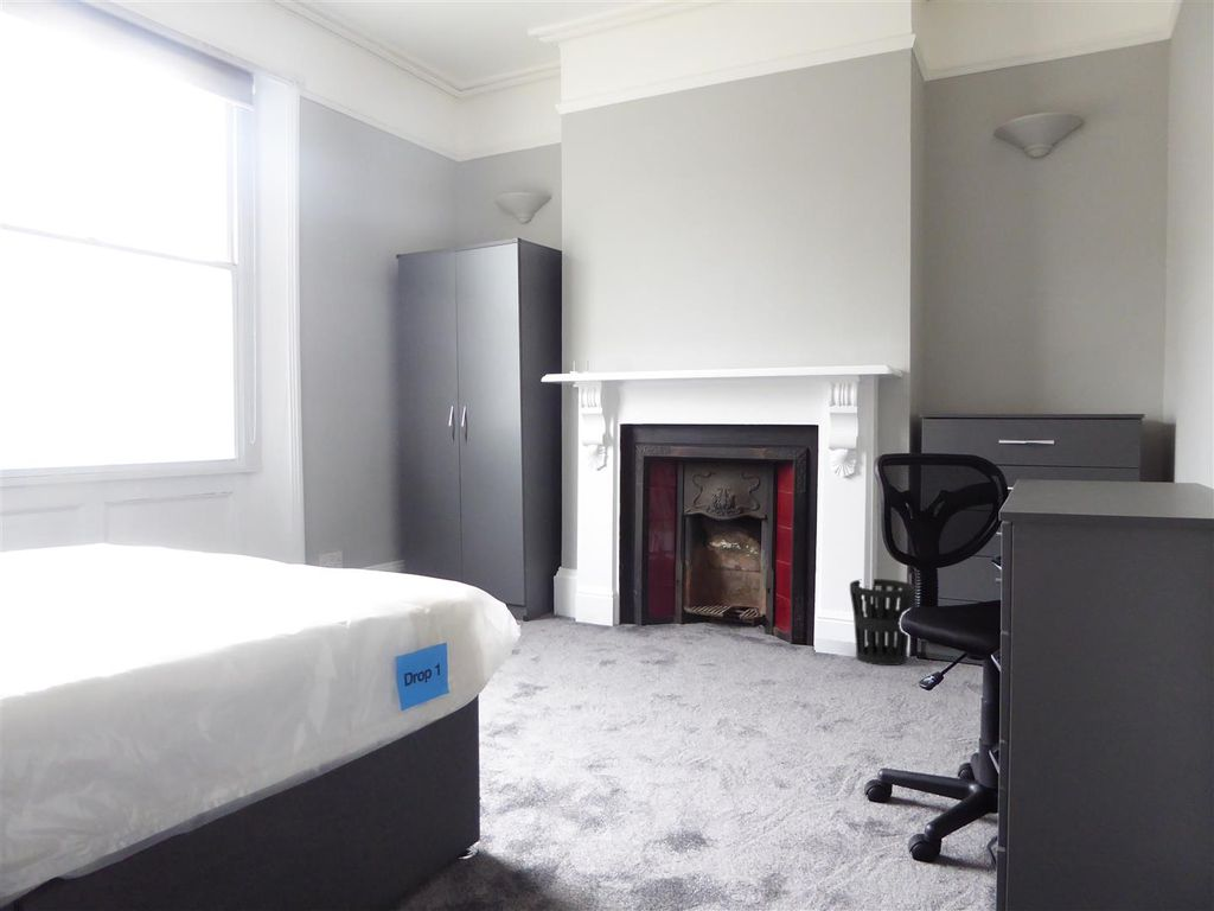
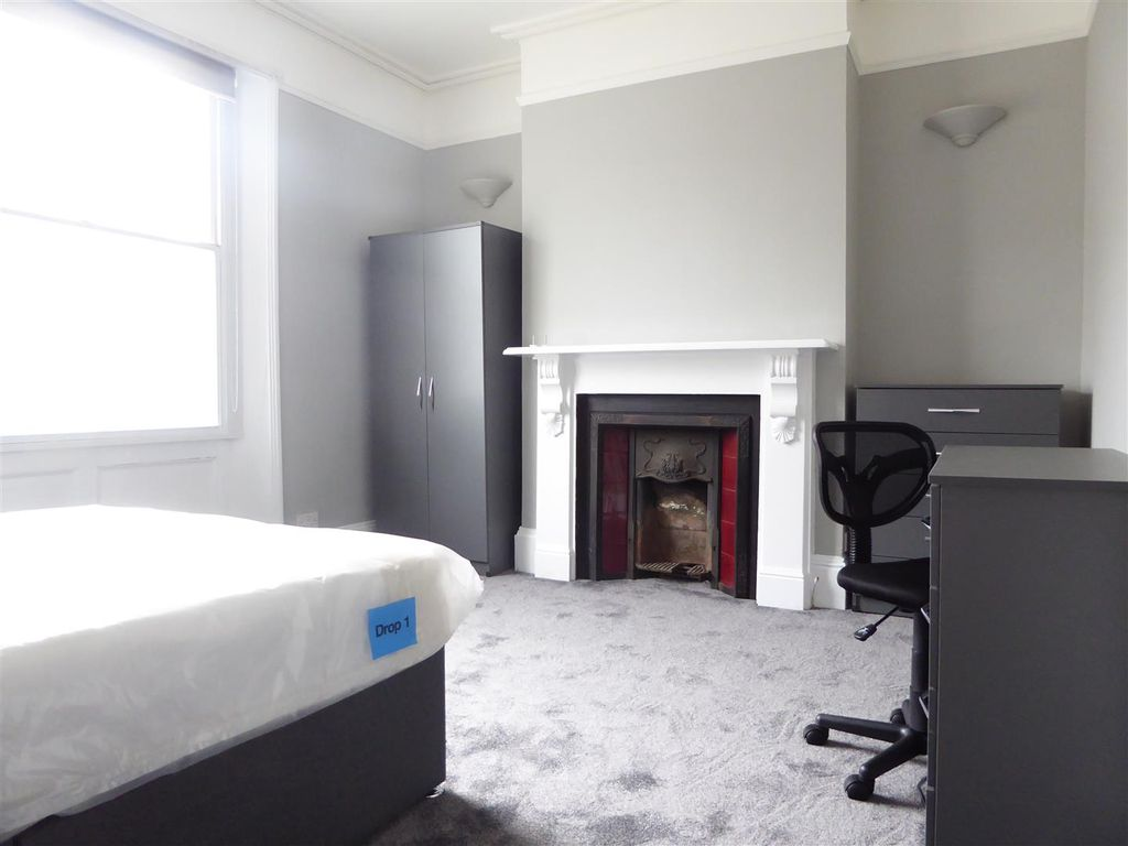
- wastebasket (881, 622)
